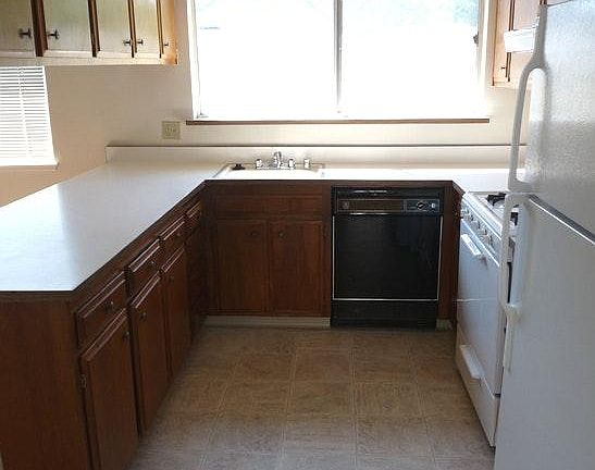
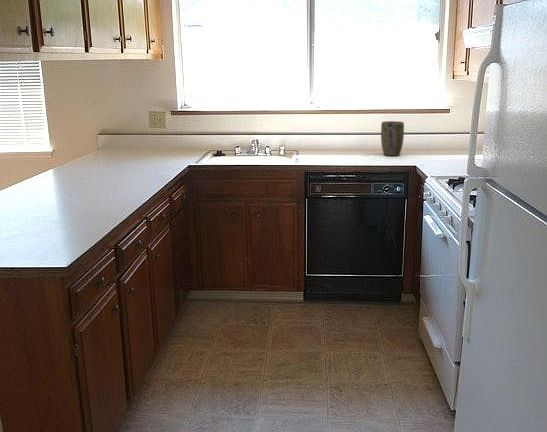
+ plant pot (392, 138)
